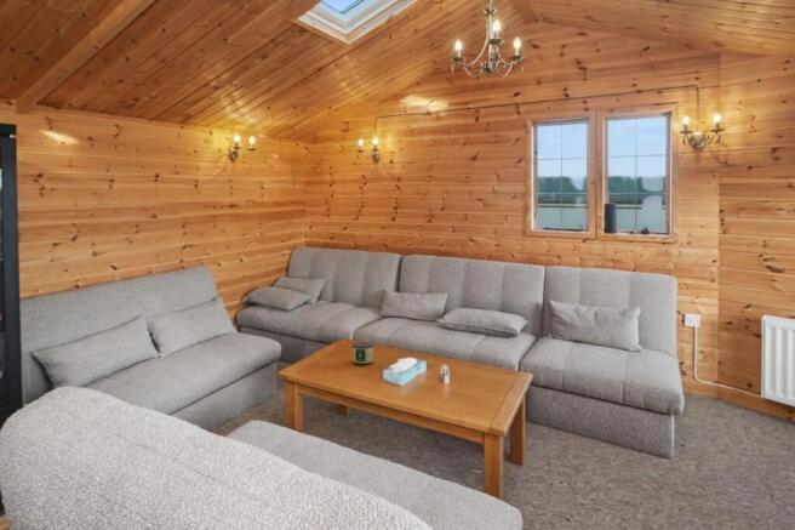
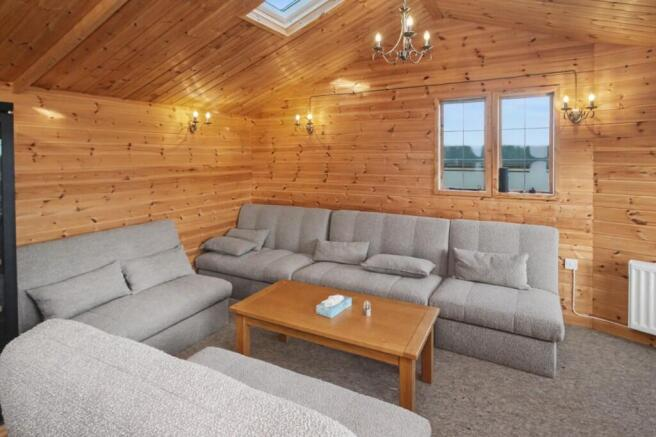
- candle (362, 353)
